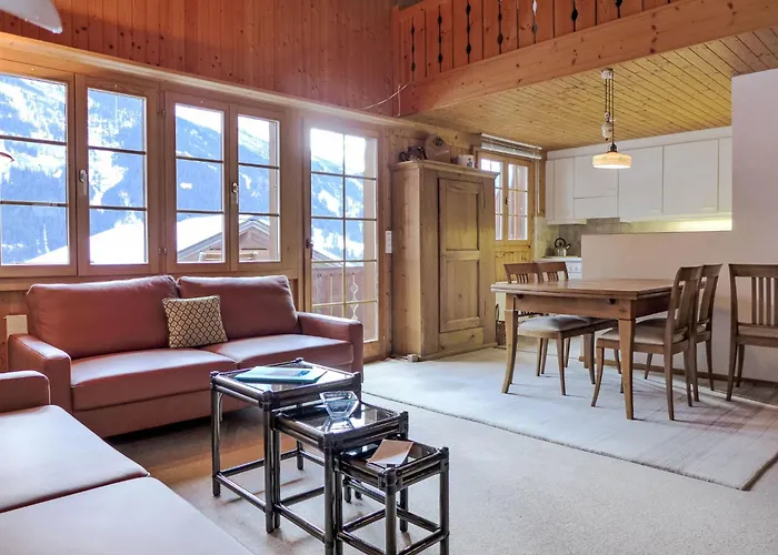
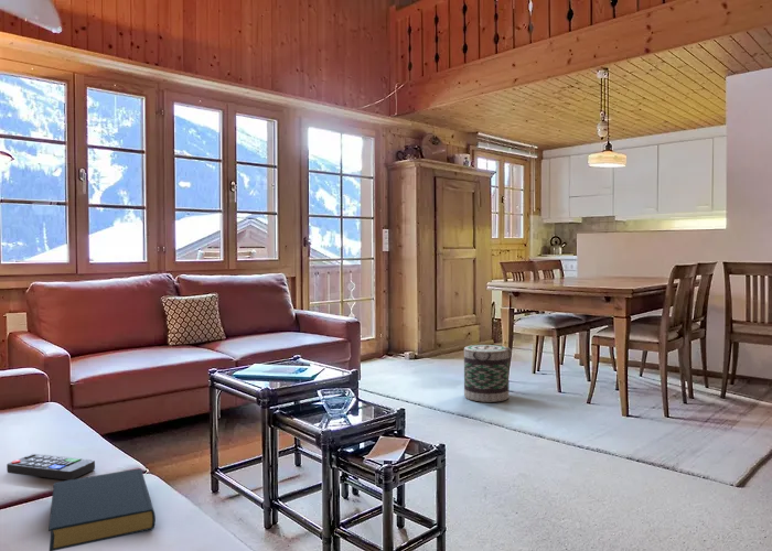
+ remote control (51, 465)
+ hardback book (101, 504)
+ basket (487, 370)
